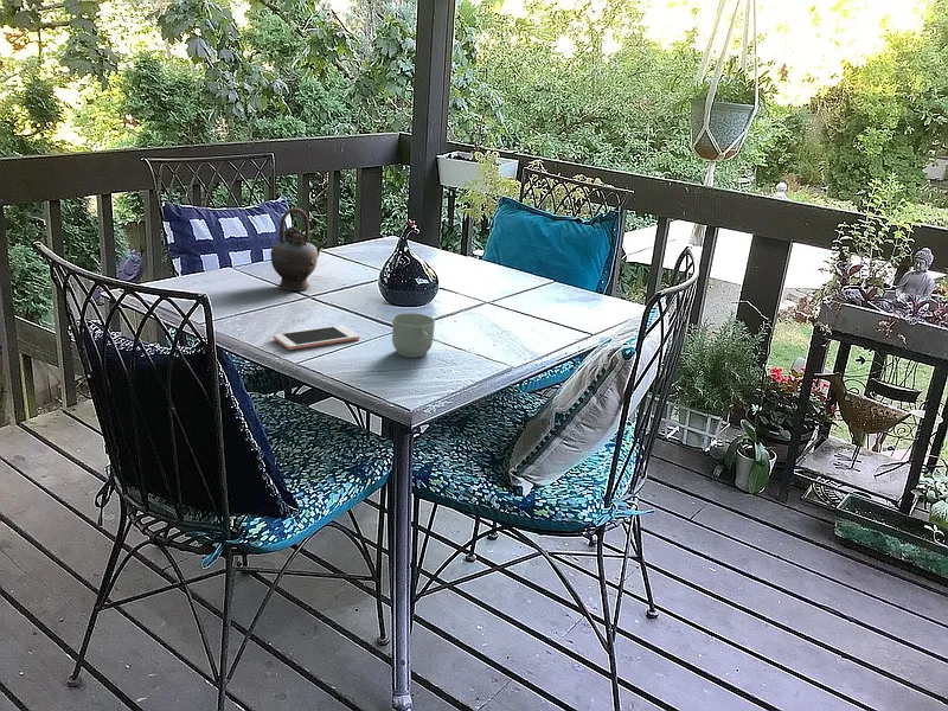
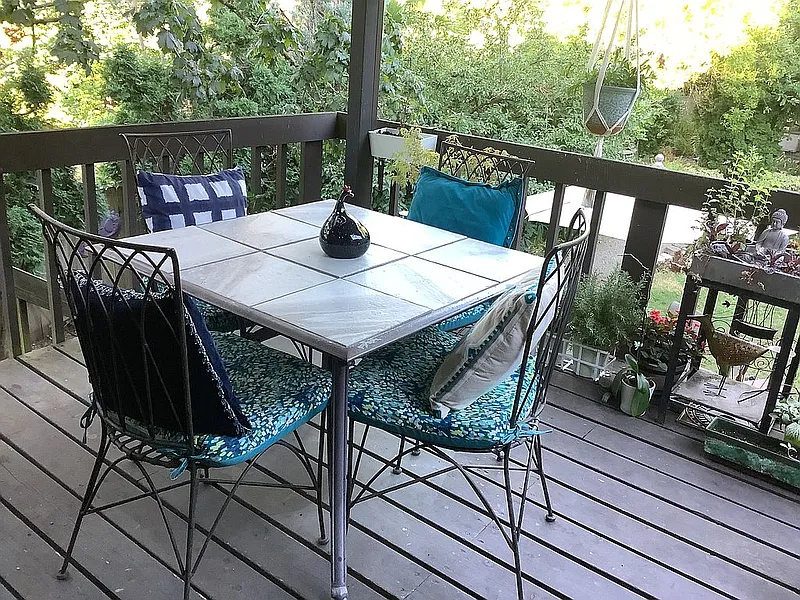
- teapot (299, 248)
- mug (415, 337)
- cell phone (316, 337)
